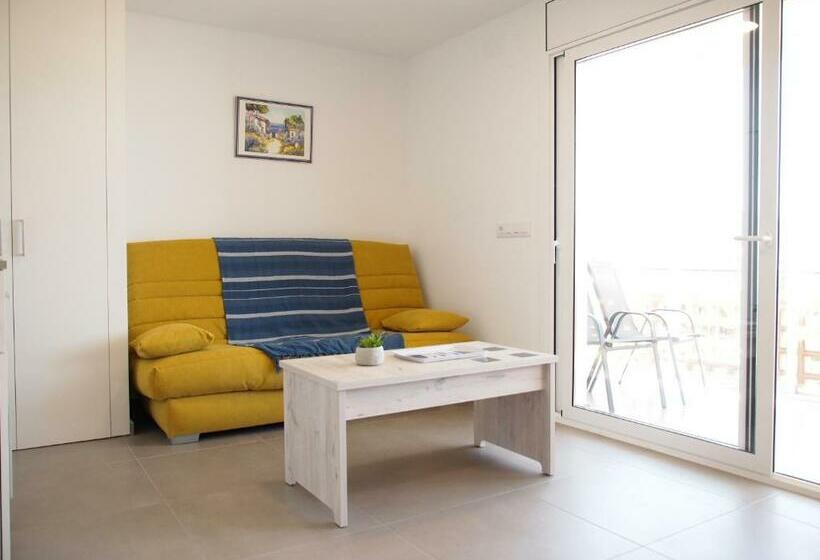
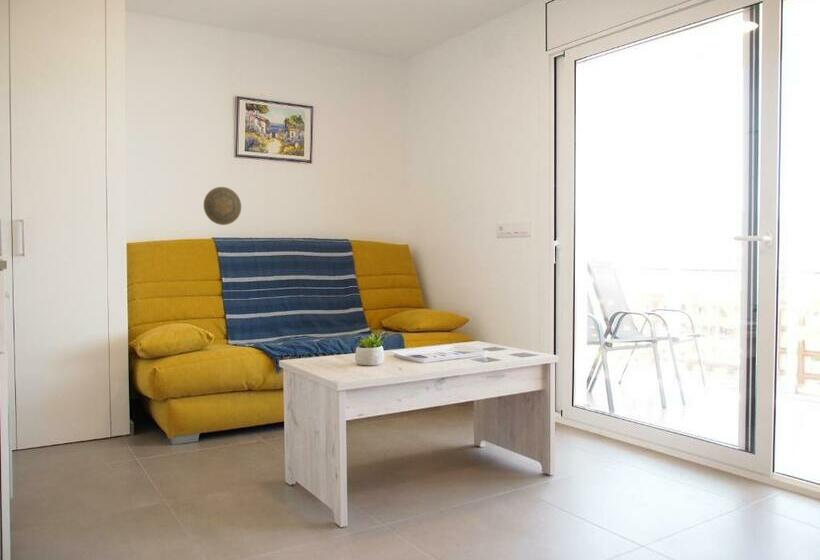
+ decorative plate (223, 205)
